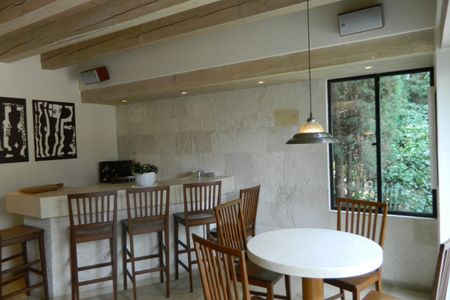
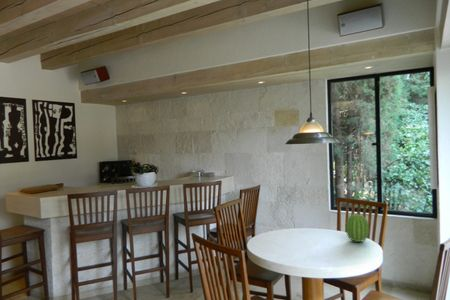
+ fruit (357, 227)
